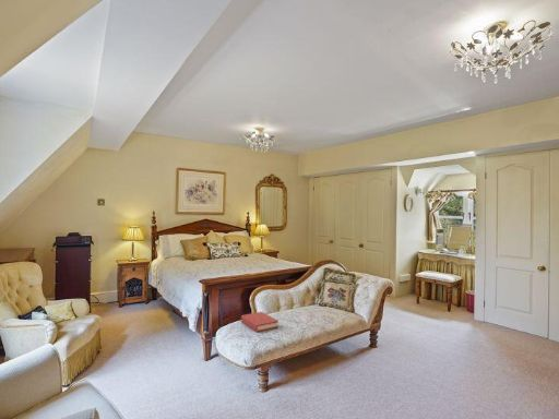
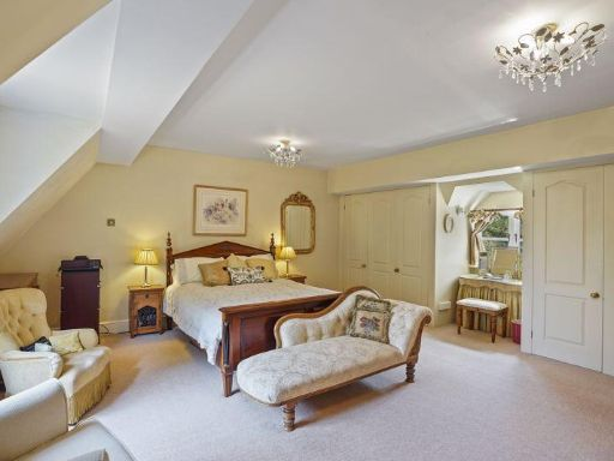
- hardback book (259, 321)
